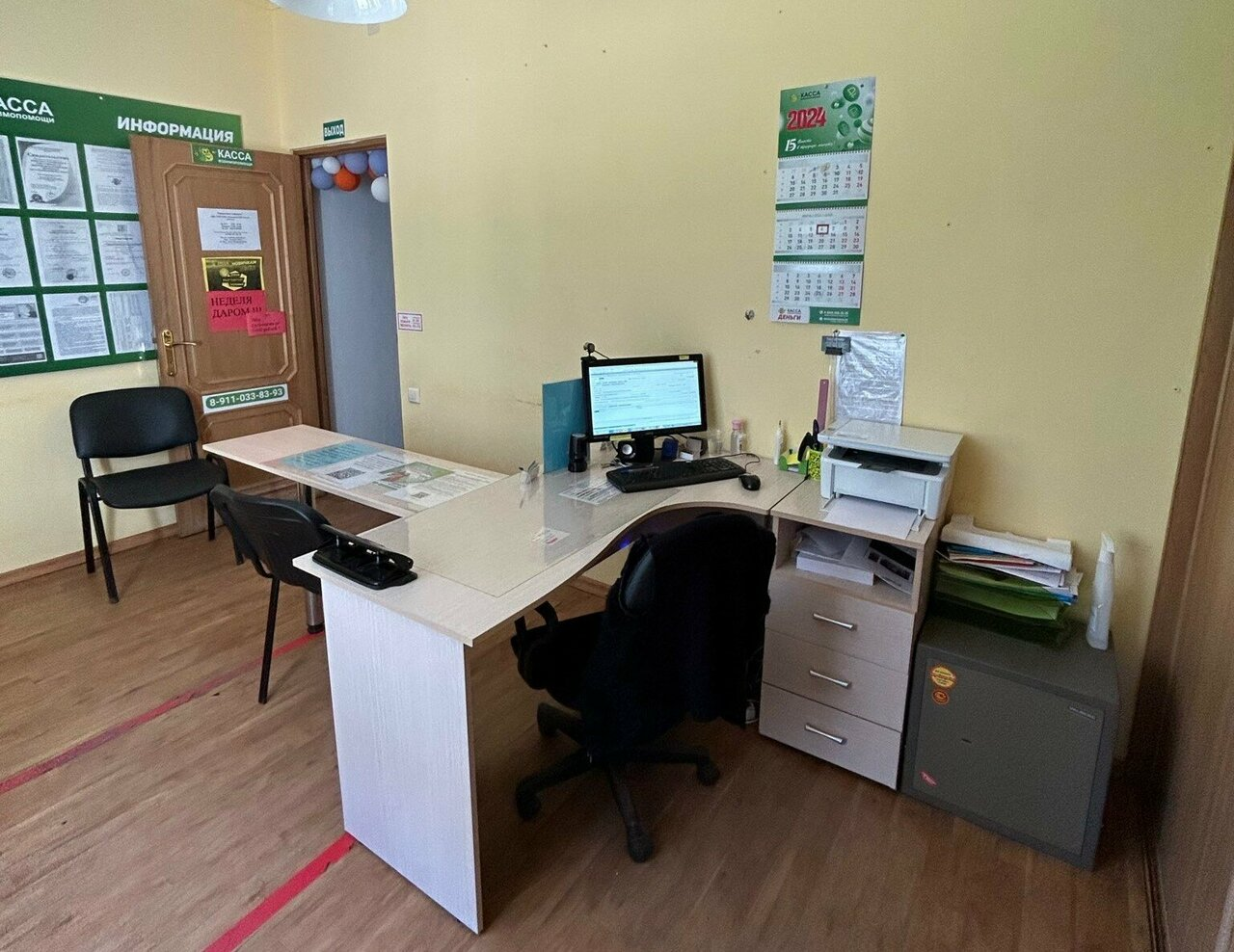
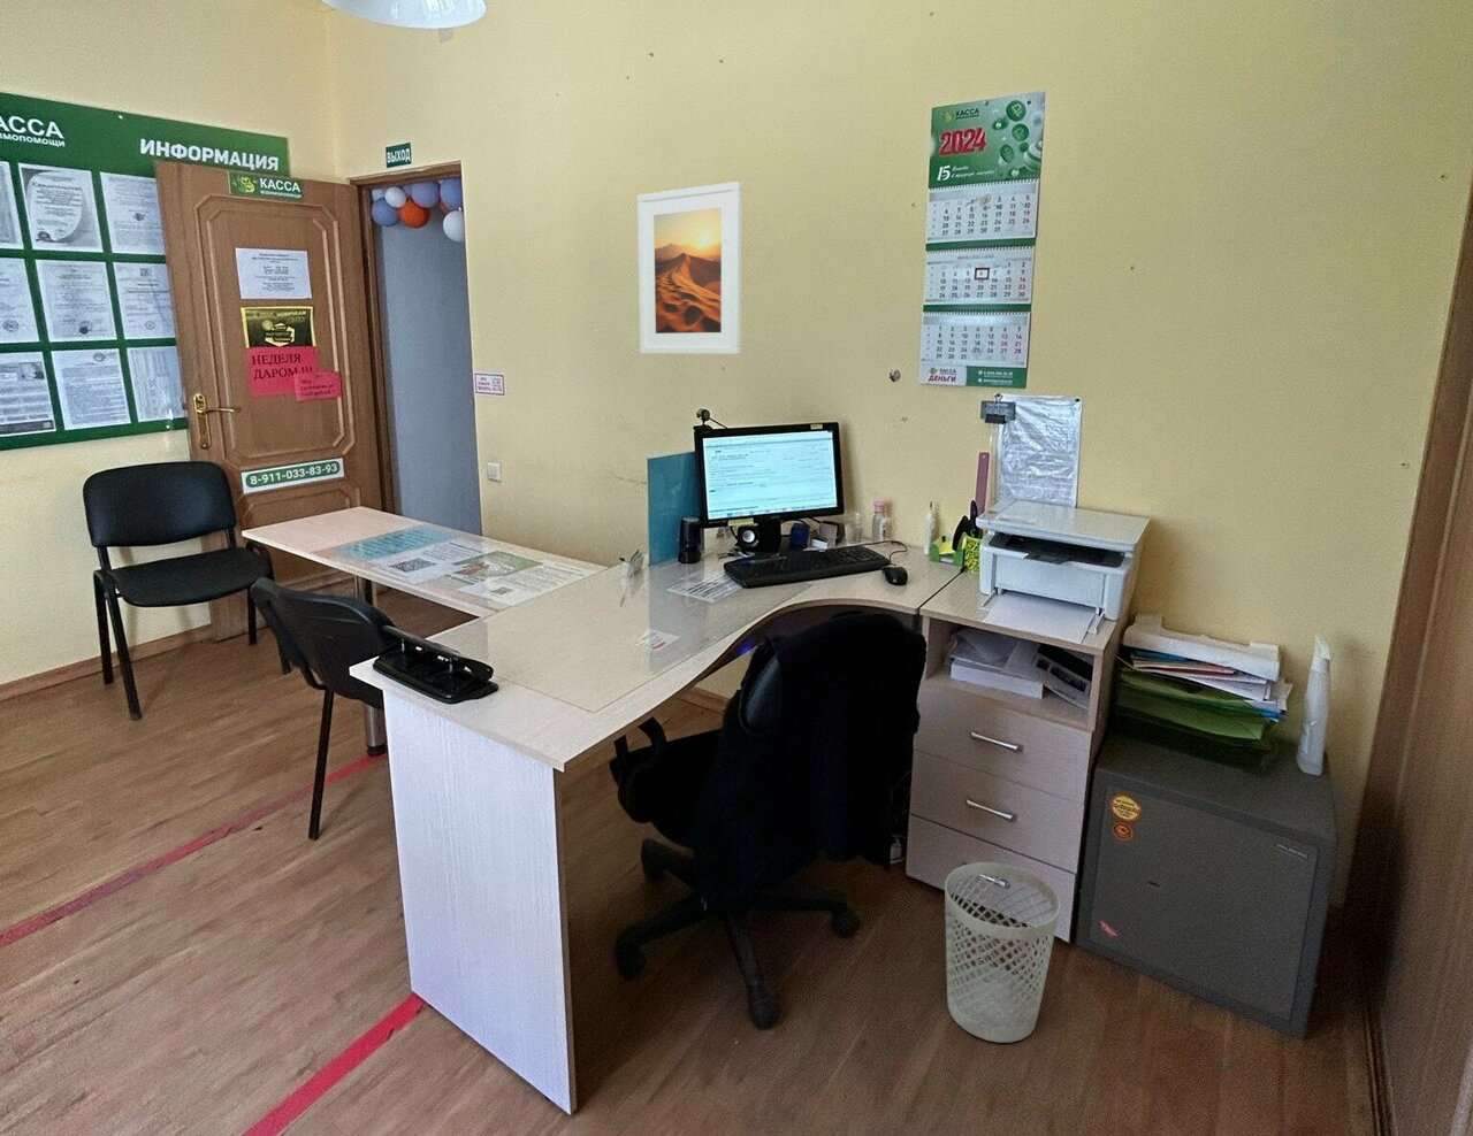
+ wastebasket (997, 951)
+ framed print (688, 272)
